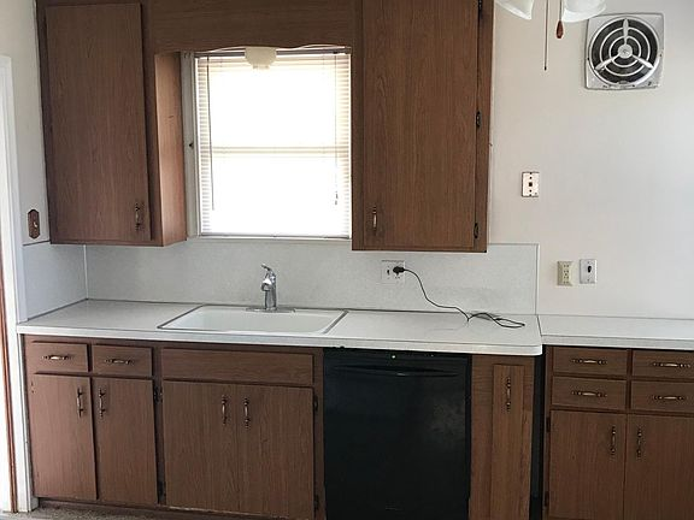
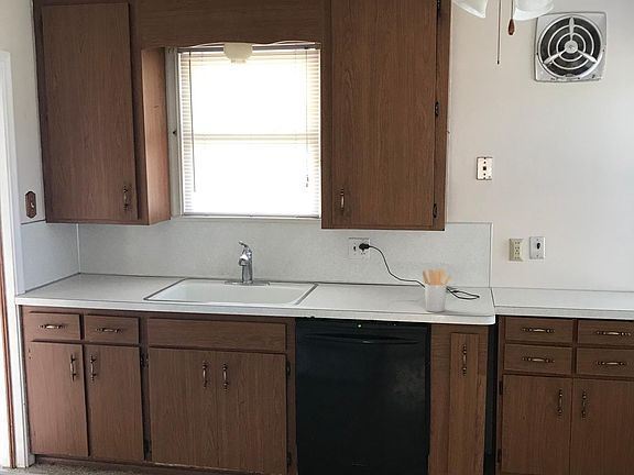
+ utensil holder (435, 289)
